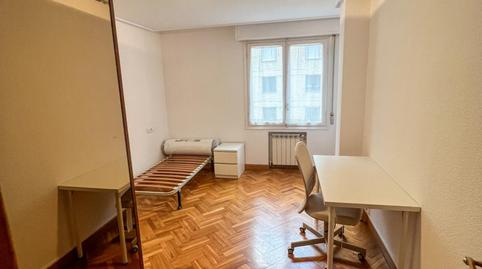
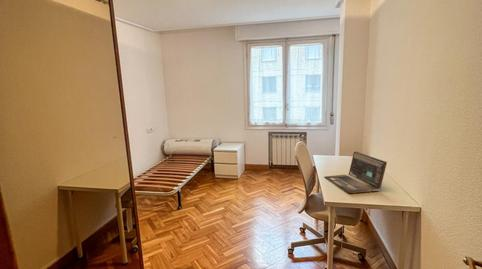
+ laptop (353, 170)
